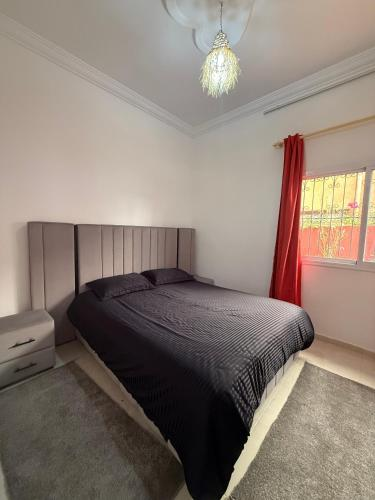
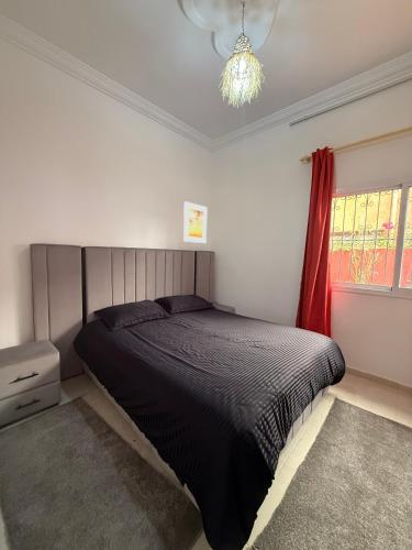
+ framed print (196, 223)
